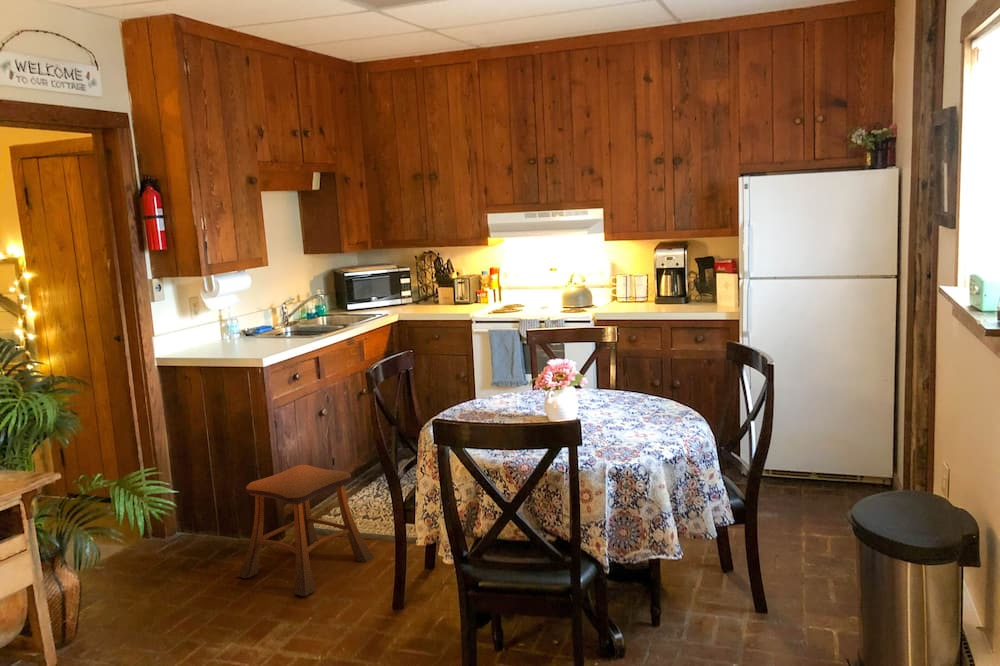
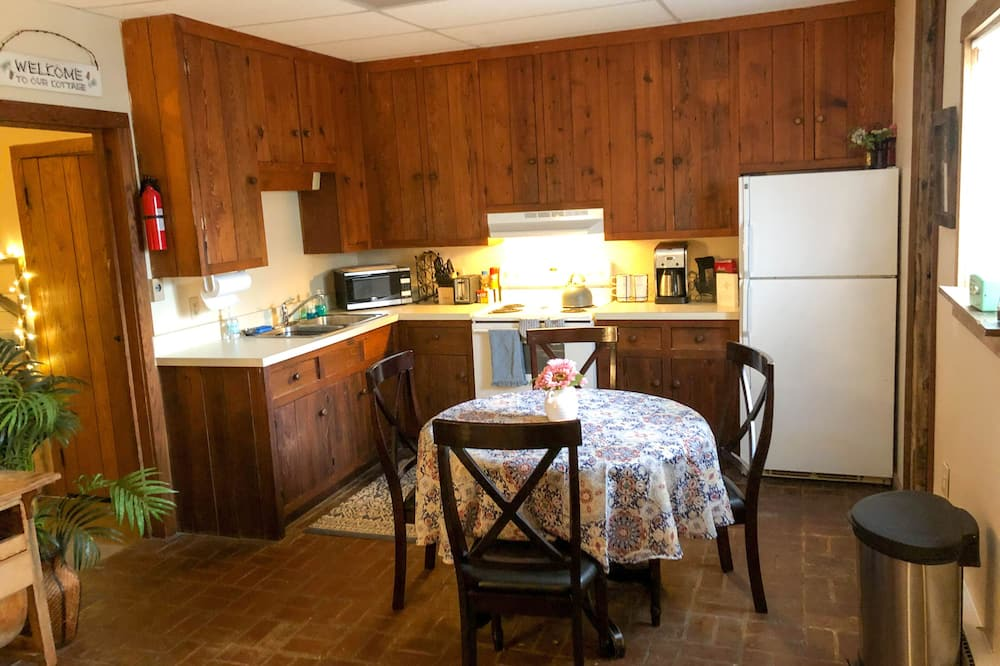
- stool (303, 522)
